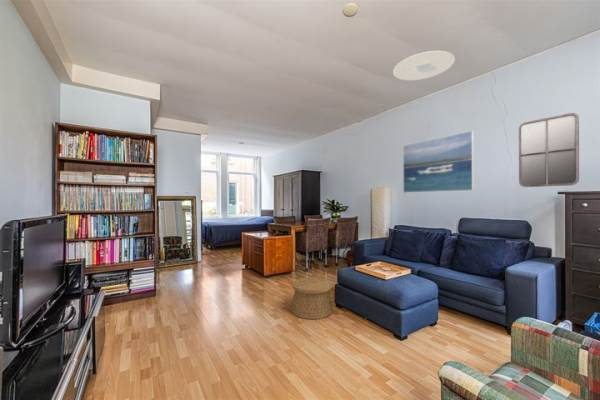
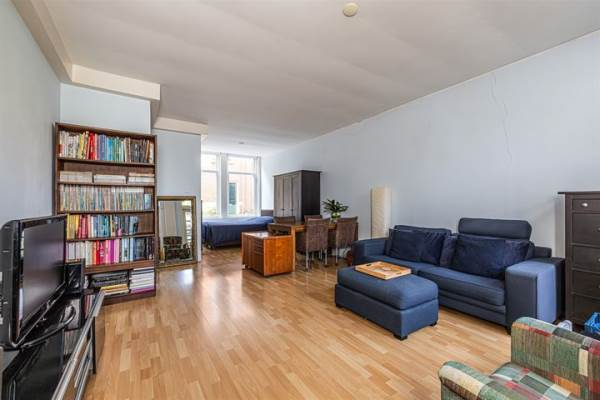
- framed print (434, 165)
- basket (312, 296)
- ceiling light (422, 64)
- home mirror (546, 152)
